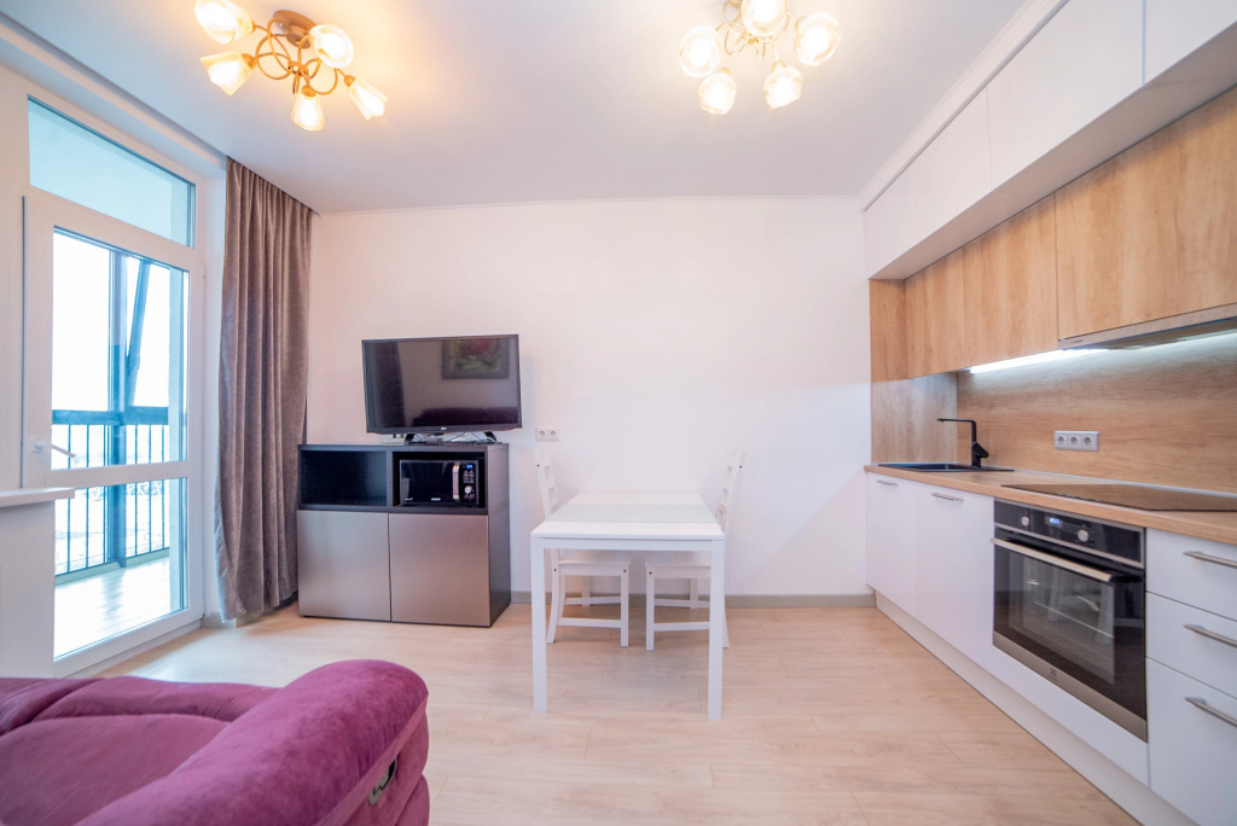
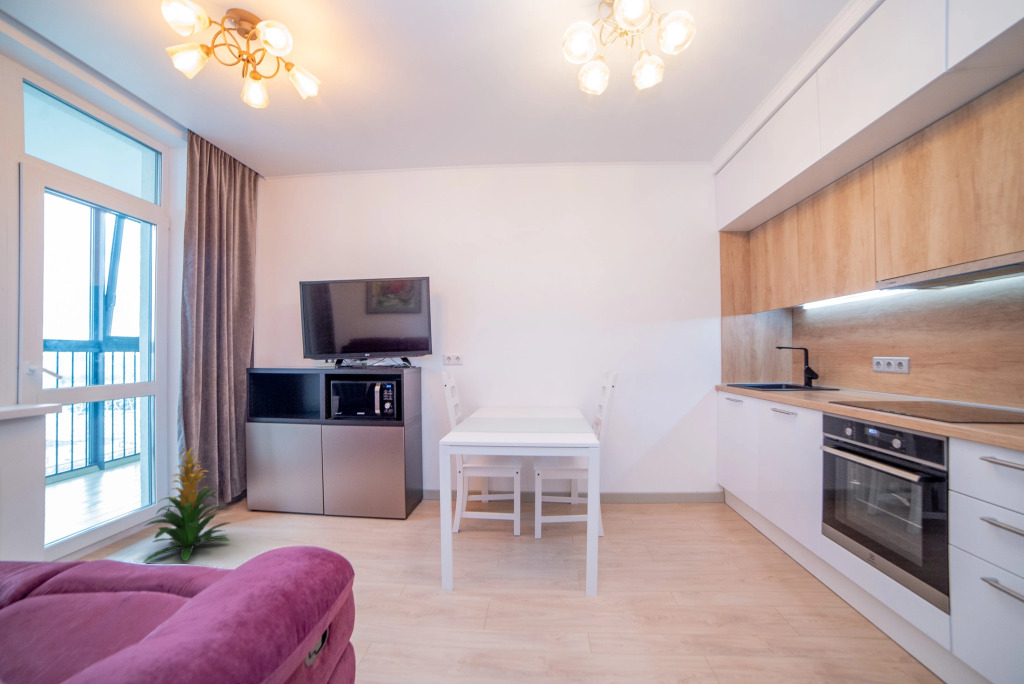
+ indoor plant (189, 497)
